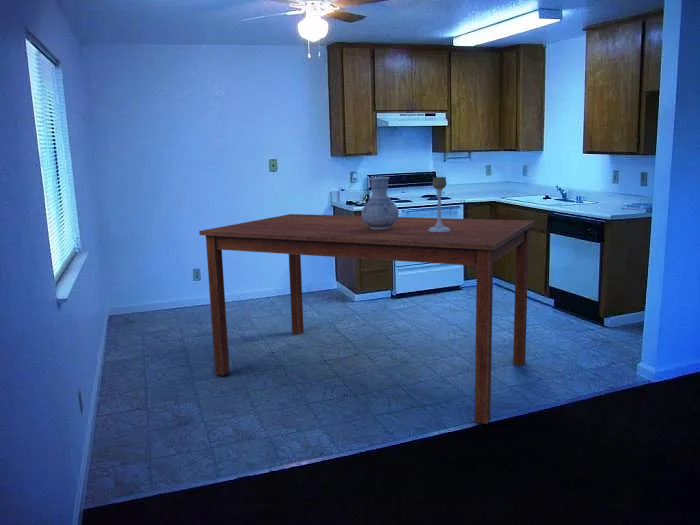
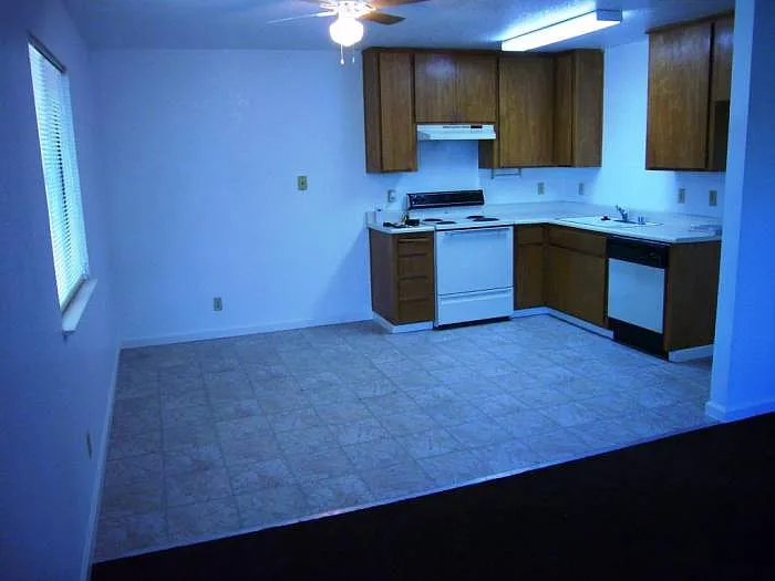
- vase (379, 202)
- dining table (375, 259)
- candle holder (439, 203)
